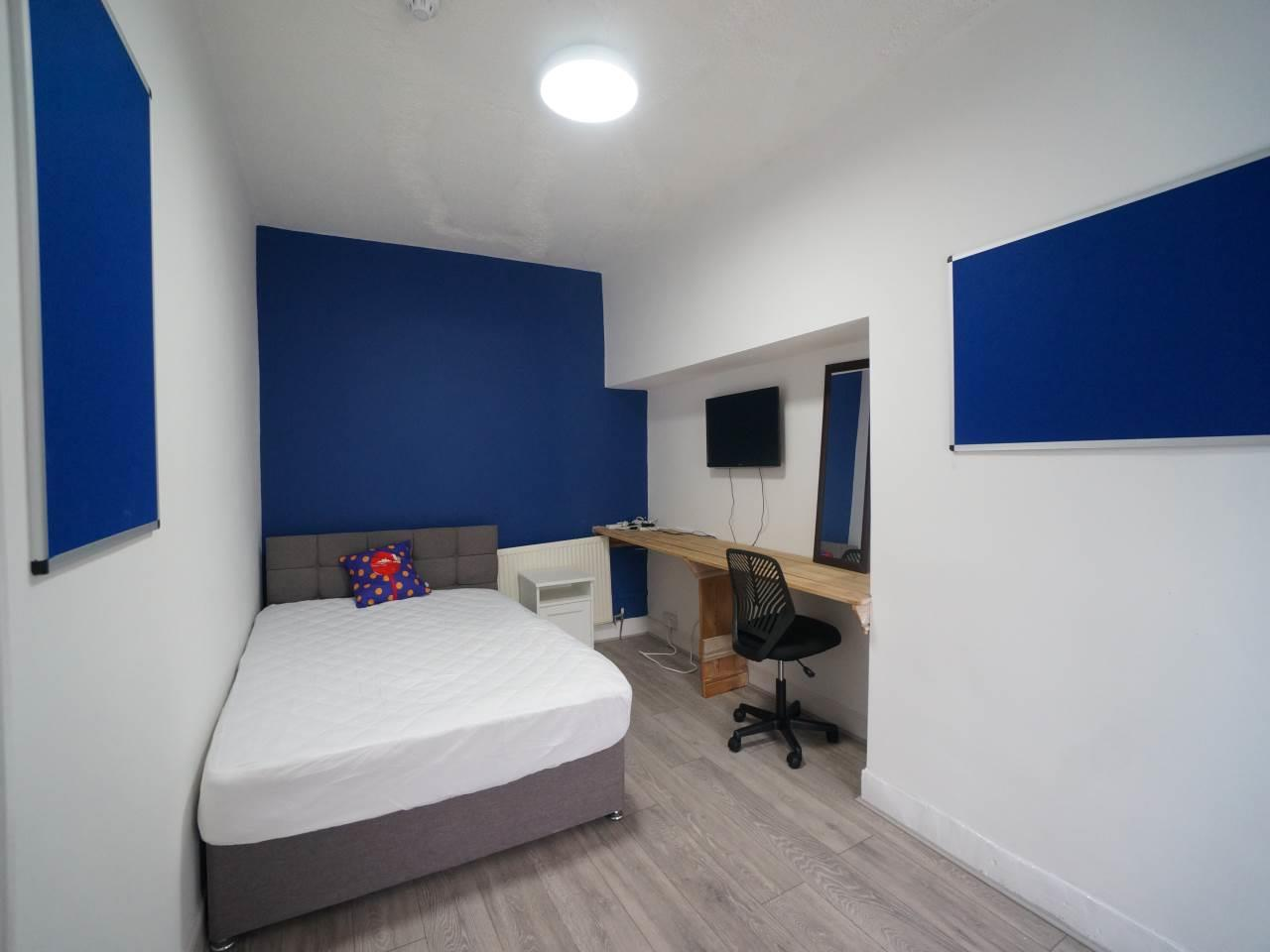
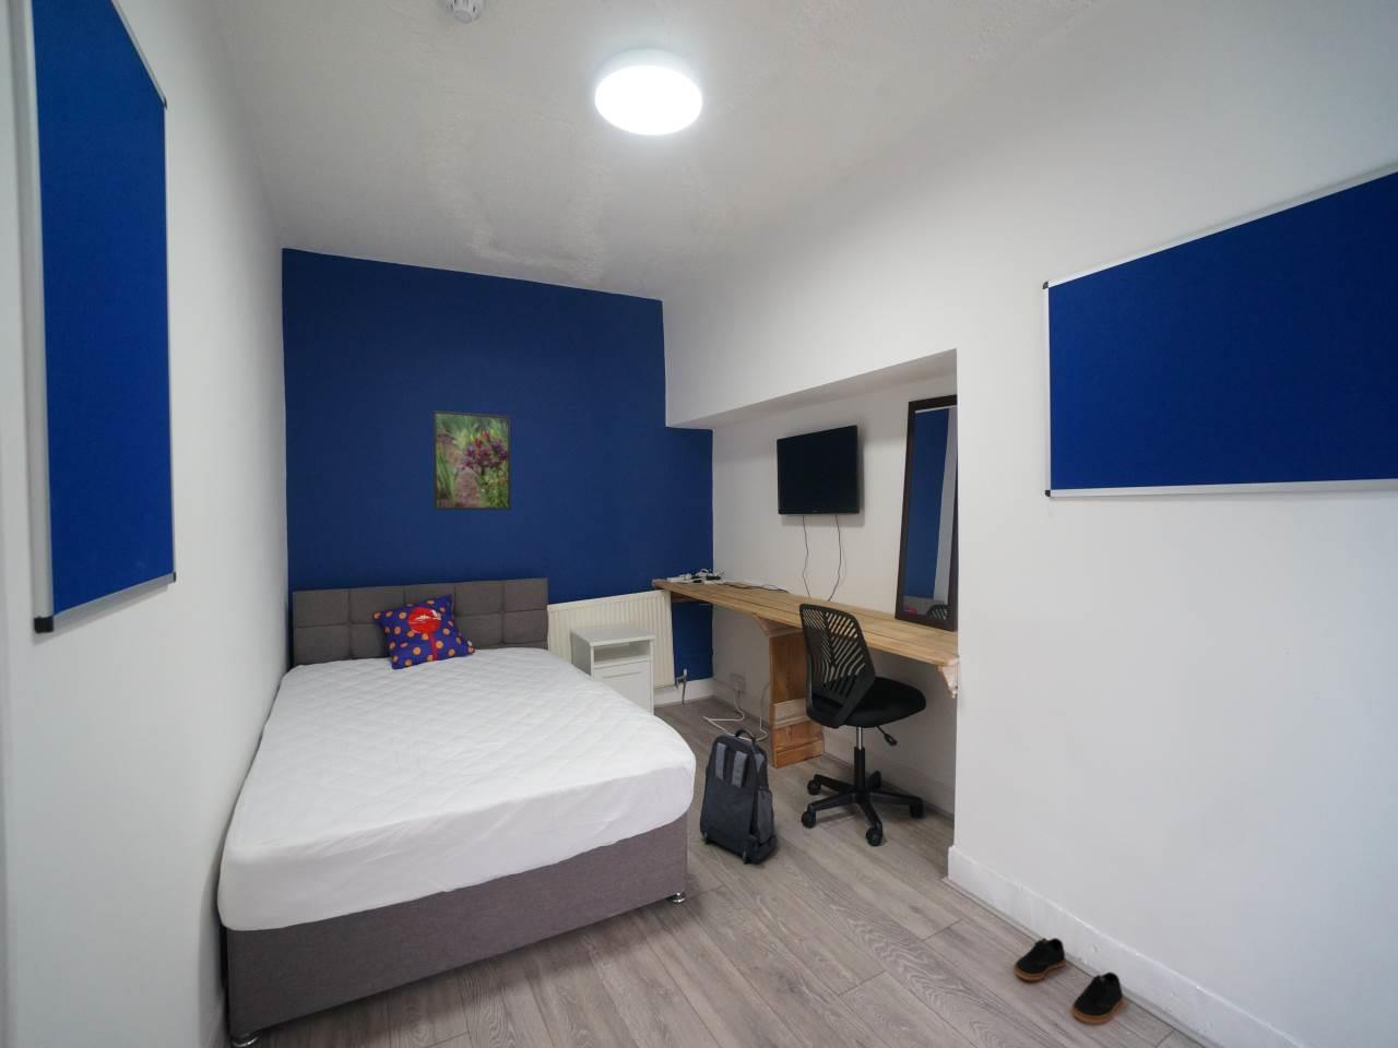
+ shoes (1062, 965)
+ backpack (738, 787)
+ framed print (473, 460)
